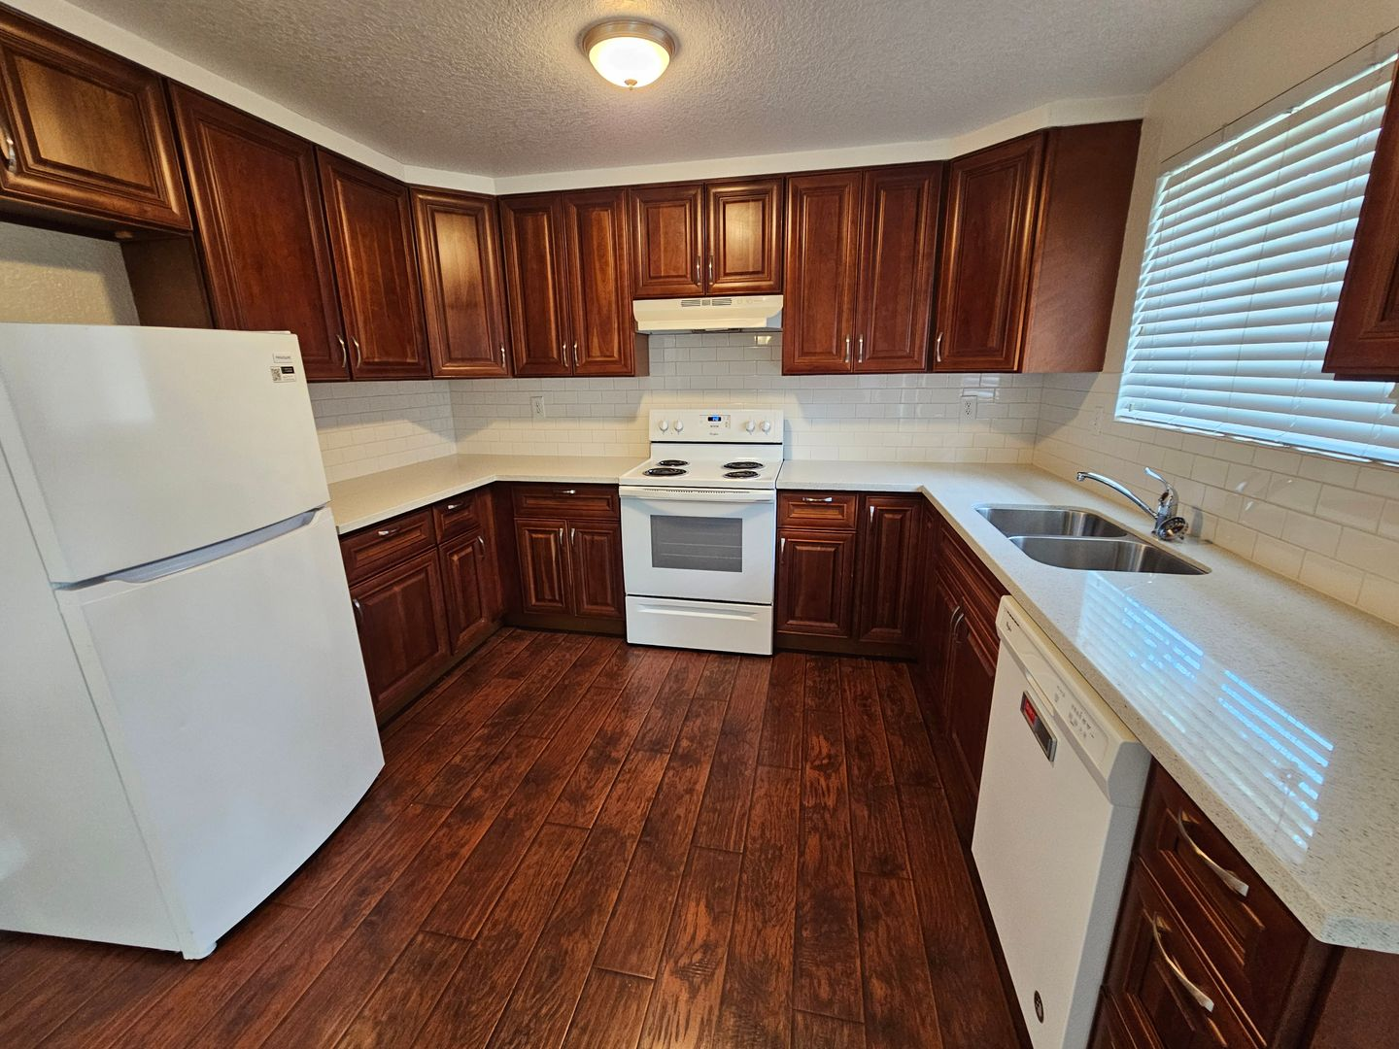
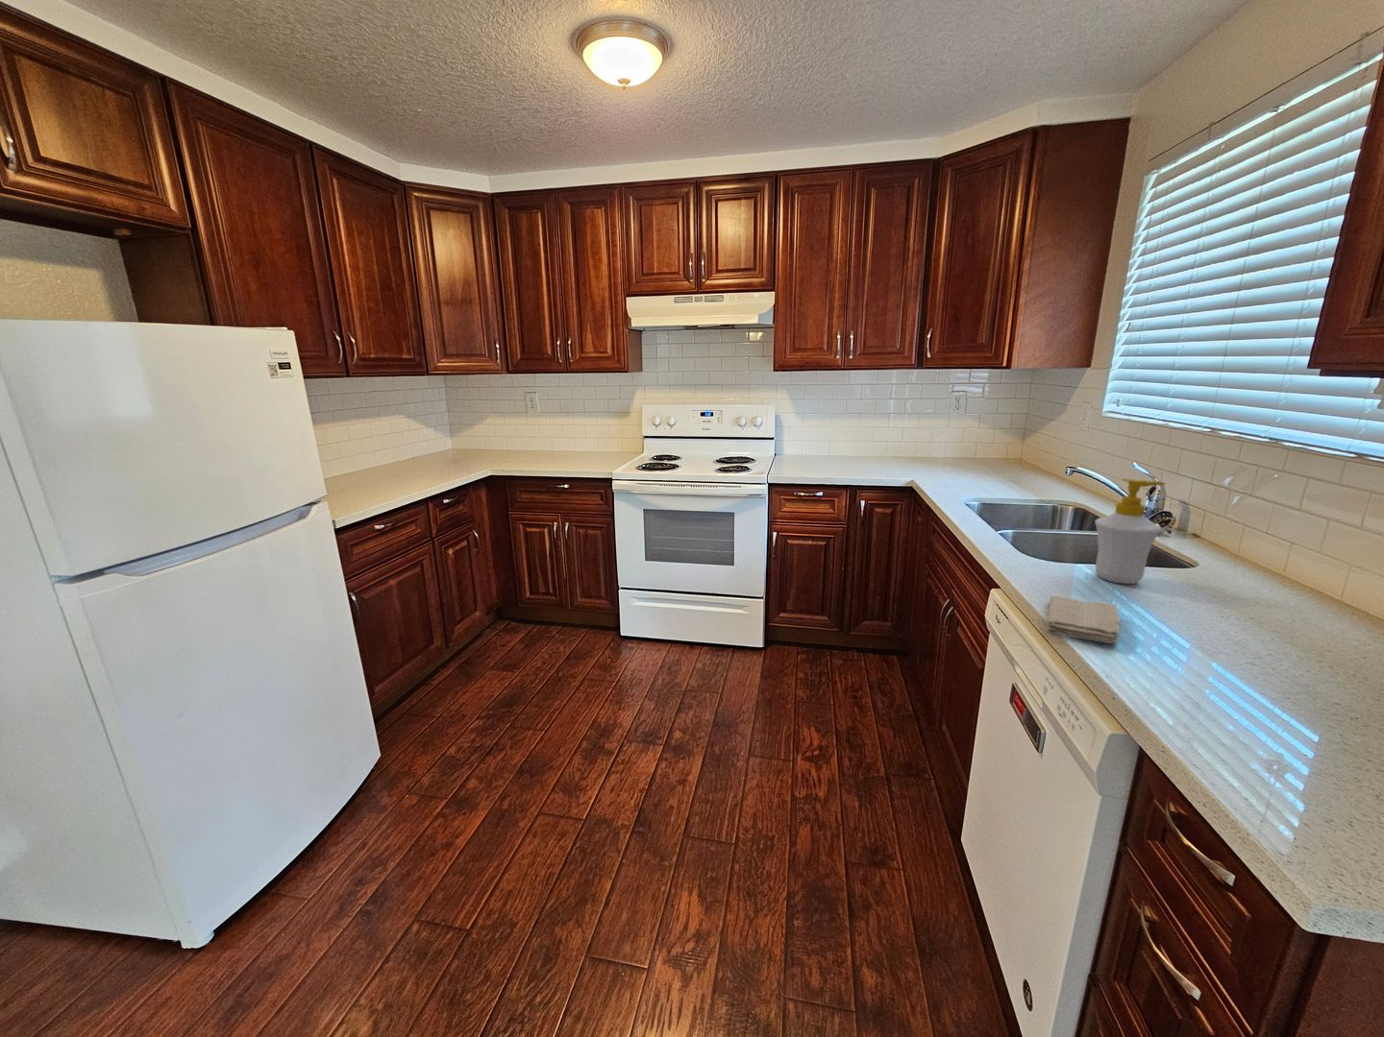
+ washcloth (1081, 617)
+ soap bottle (1126, 530)
